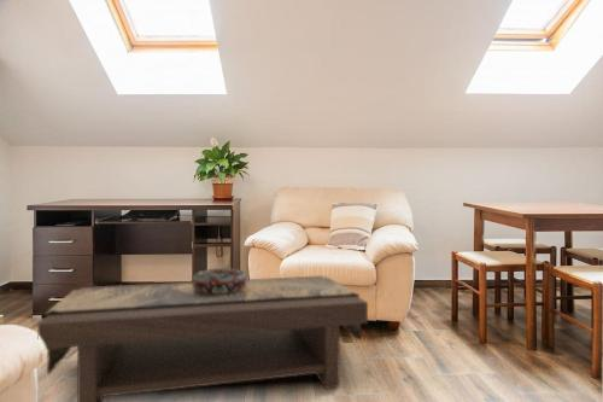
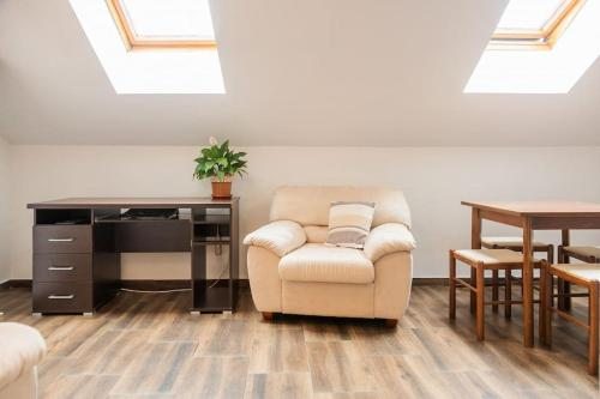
- decorative bowl (219, 280)
- coffee table (215, 330)
